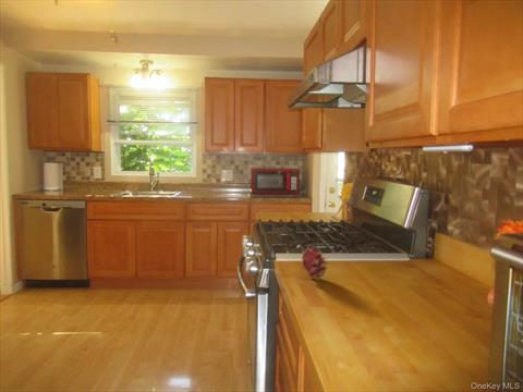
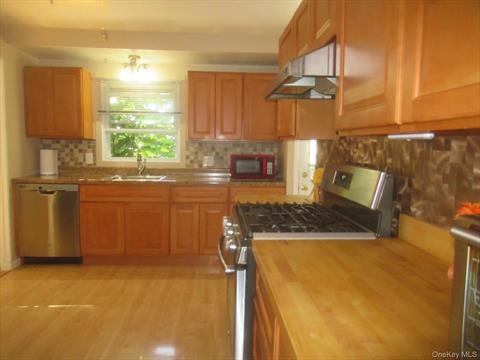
- fruit (314, 259)
